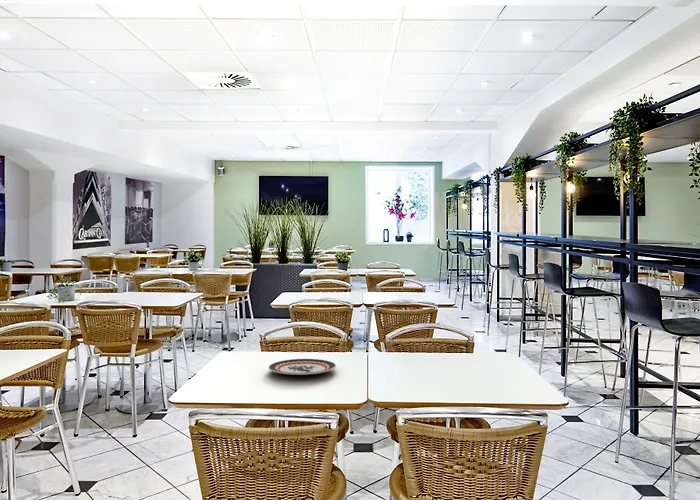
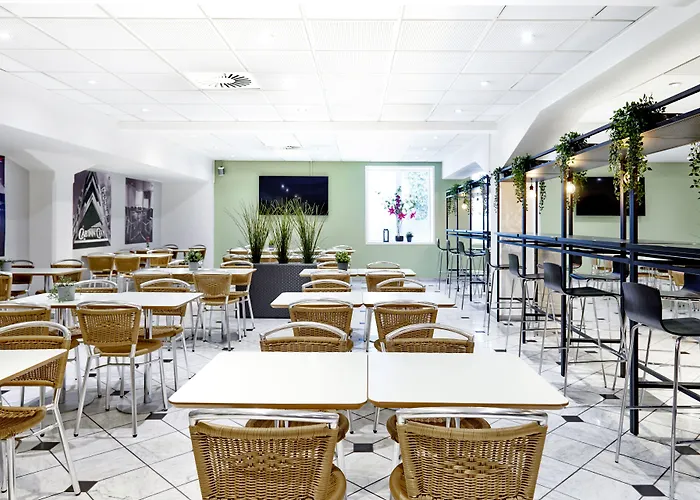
- plate (302, 368)
